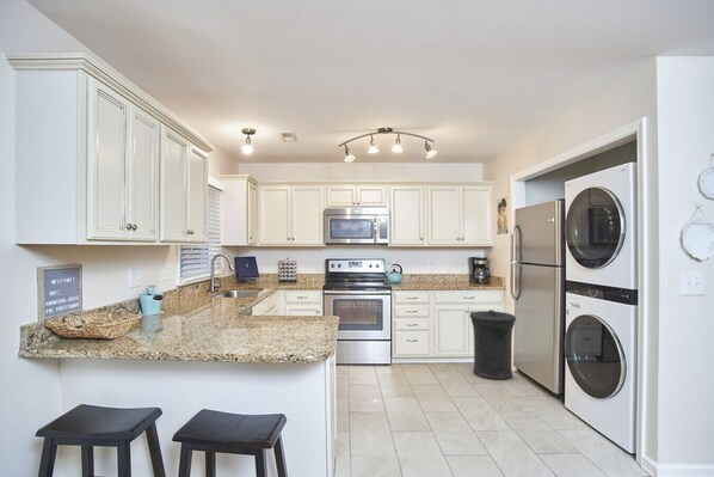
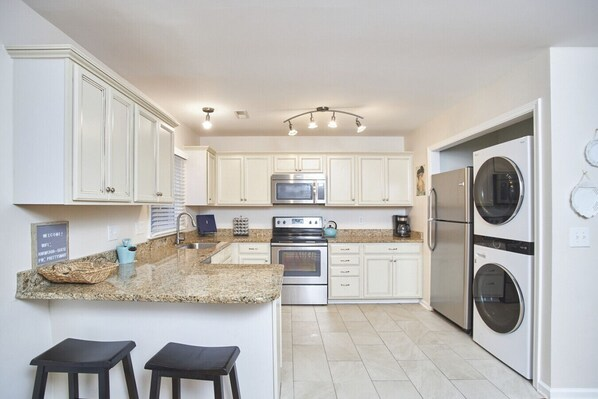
- trash can (492, 341)
